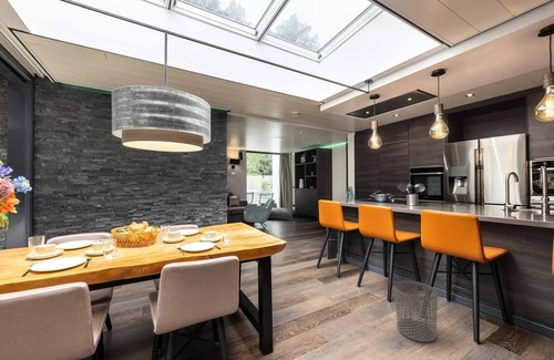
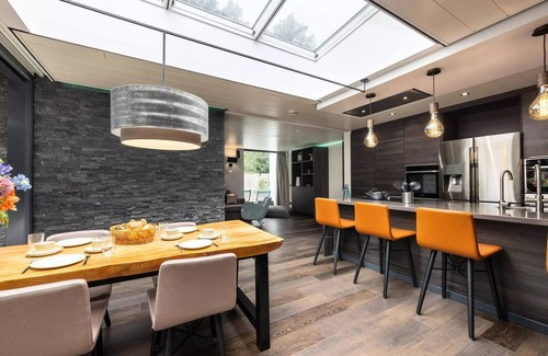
- waste bin (416, 309)
